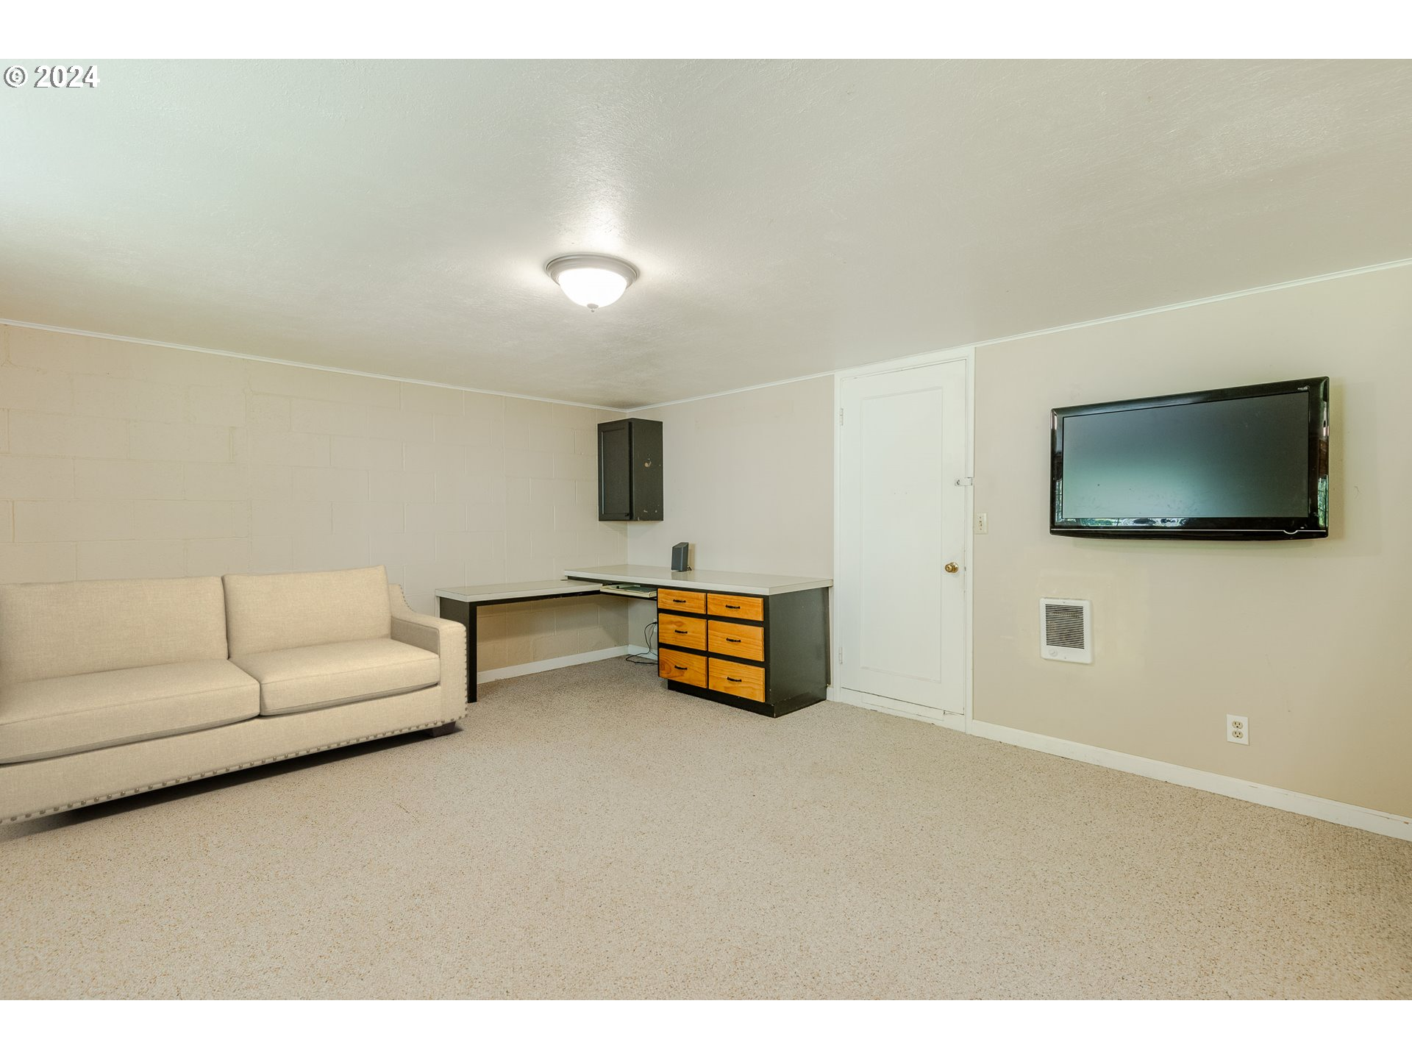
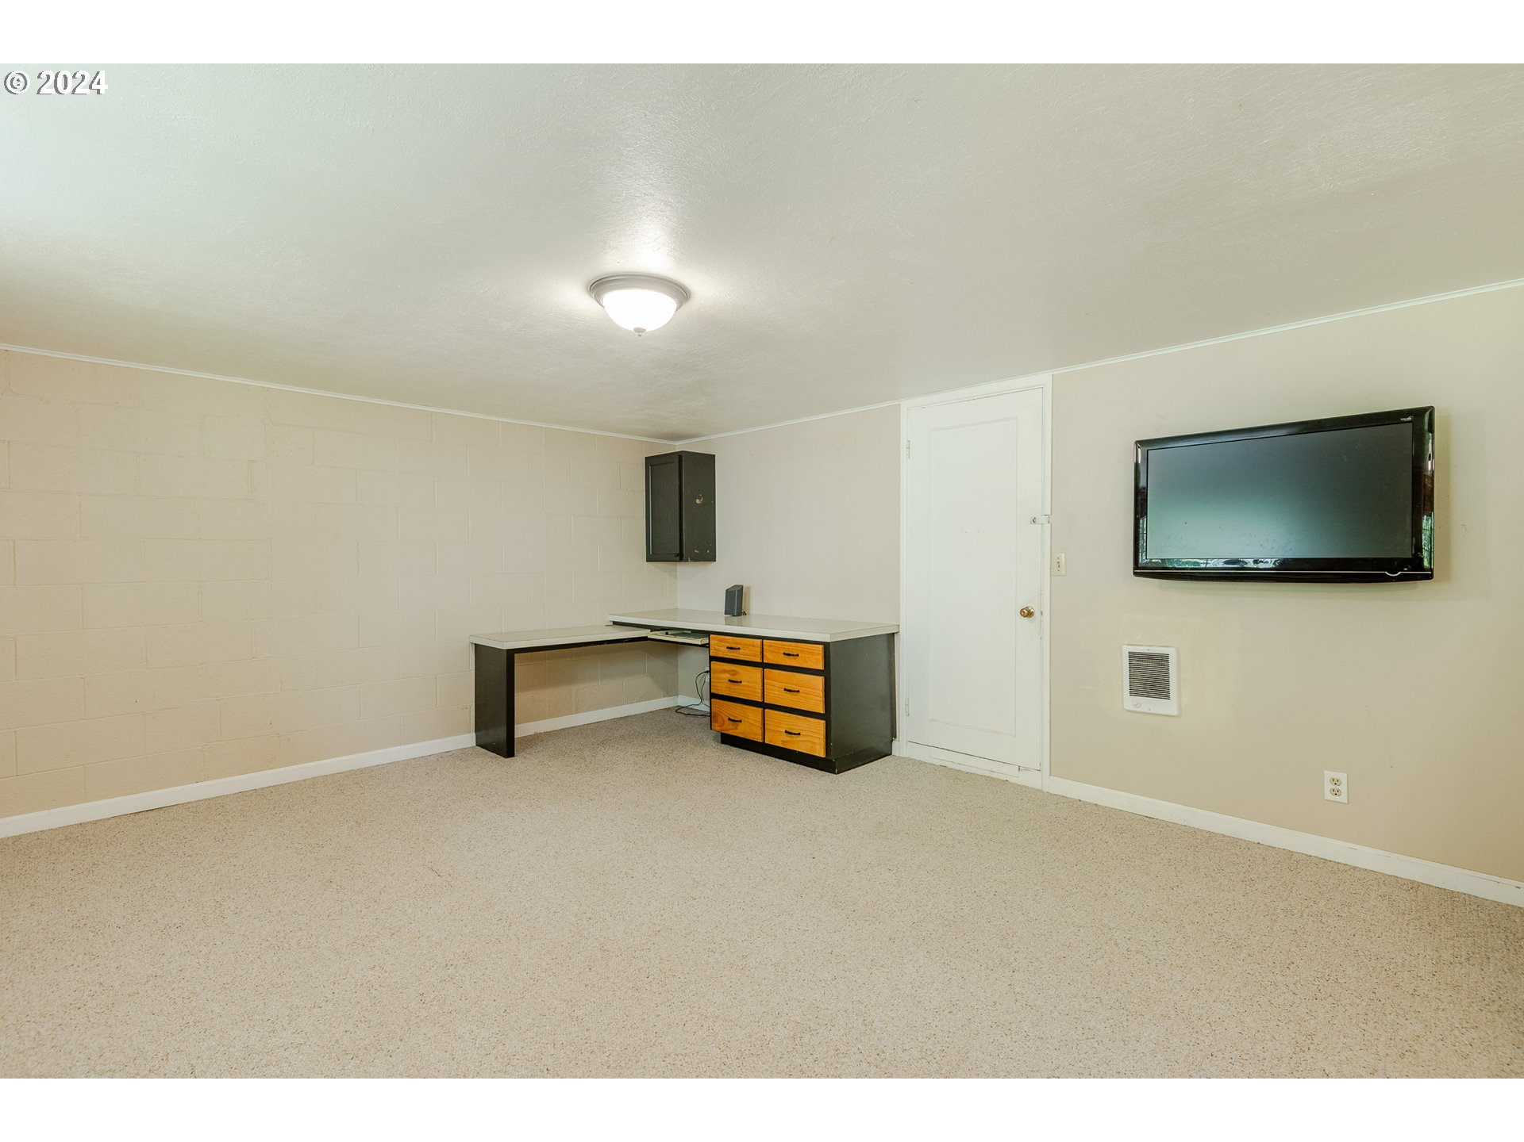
- sofa (236, 666)
